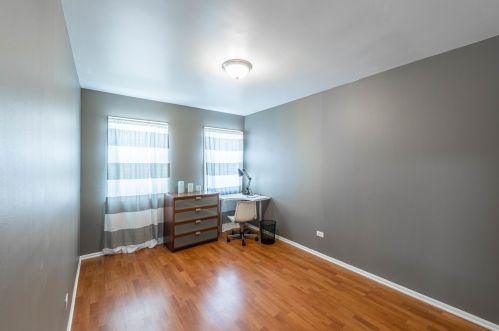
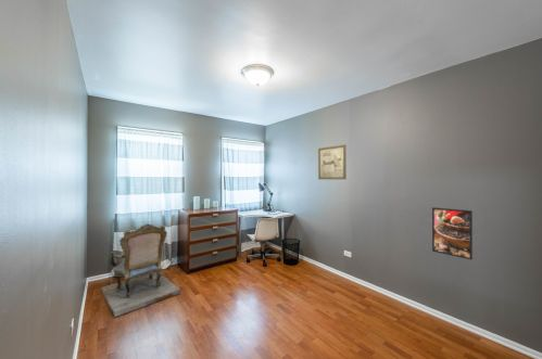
+ wall art (331, 163)
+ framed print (451, 231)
+ armchair (140, 256)
